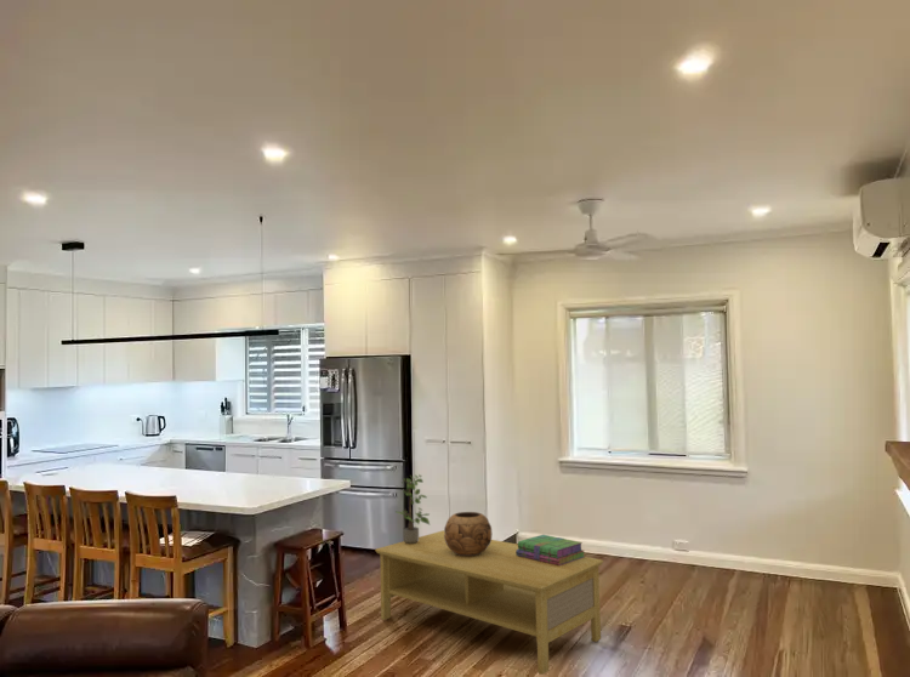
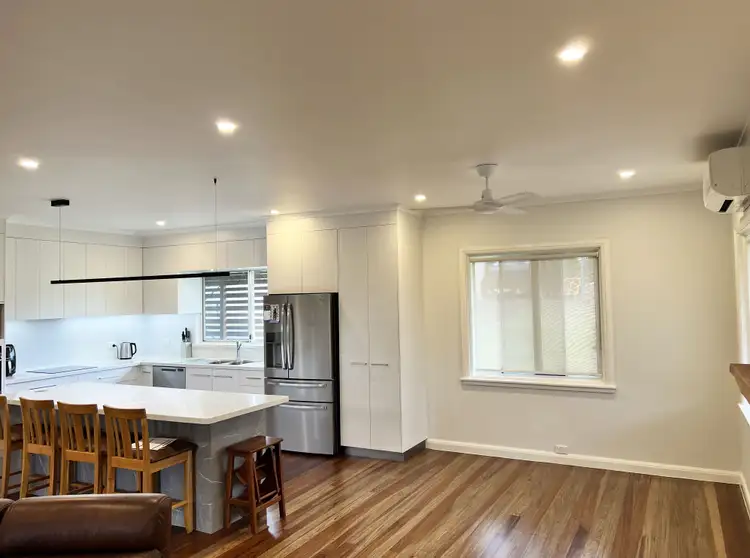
- coffee table (484, 591)
- potted plant (419, 508)
- stack of books (550, 548)
- decorative bowl (467, 533)
